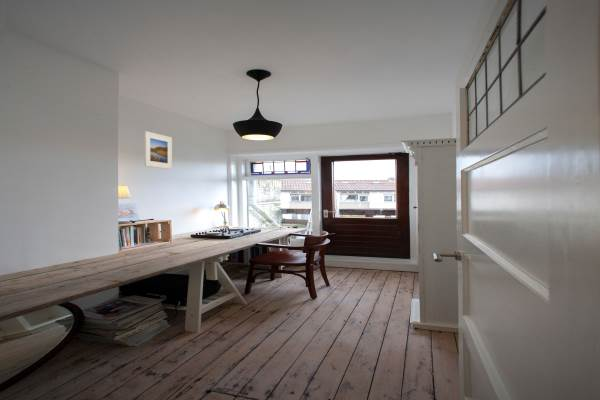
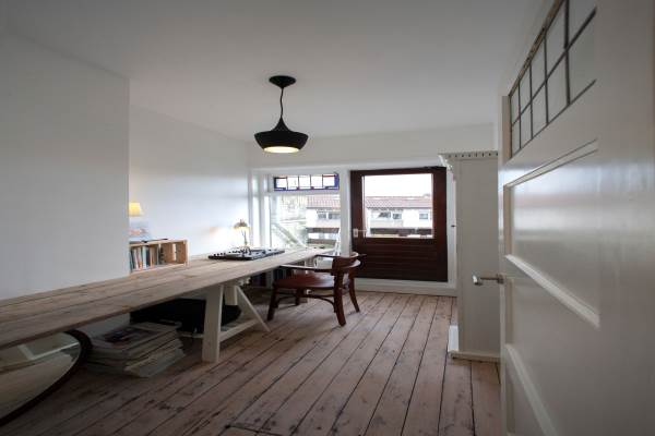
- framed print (158, 151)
